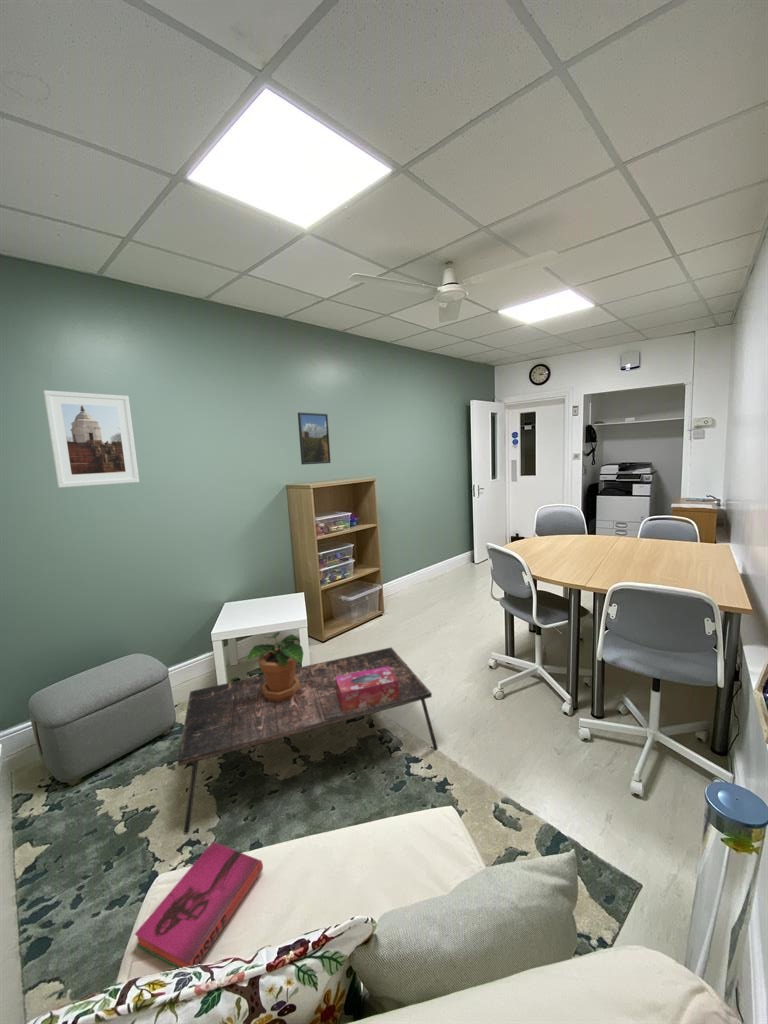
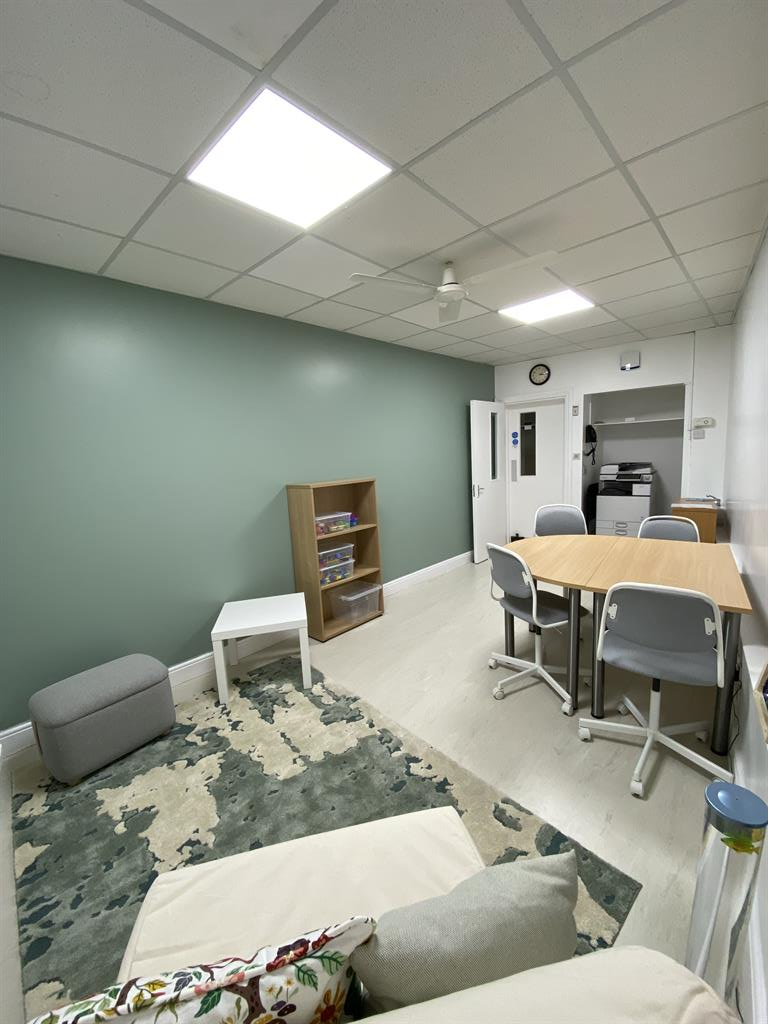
- tissue box (366, 687)
- potted plant (279, 668)
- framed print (94, 439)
- coffee table (310, 718)
- hardback book (204, 899)
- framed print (314, 438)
